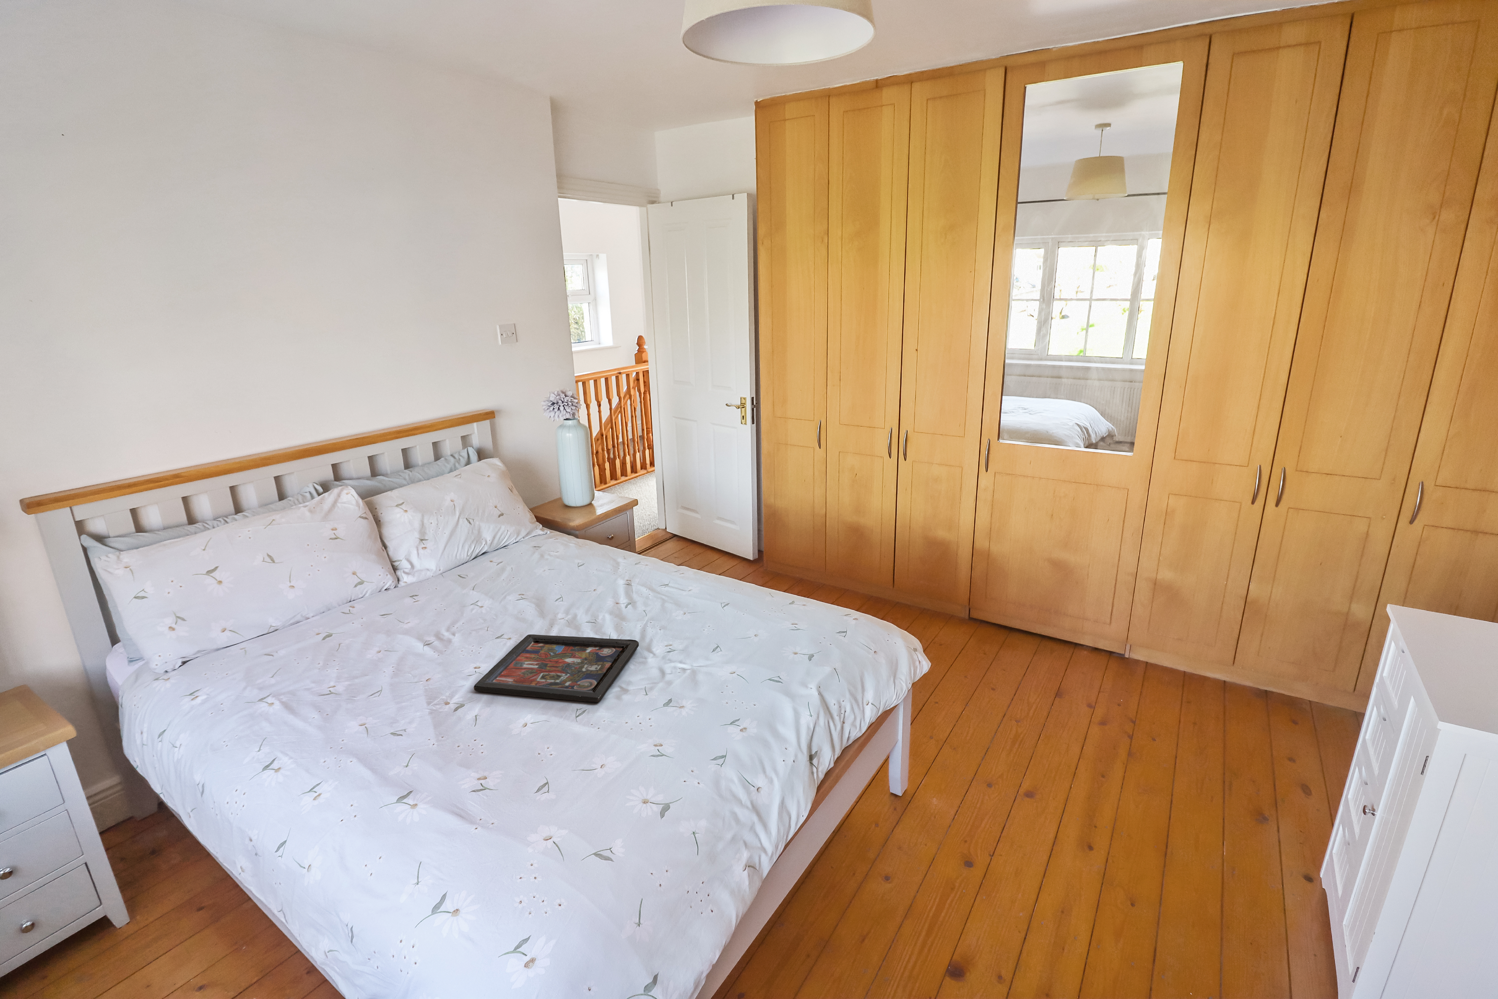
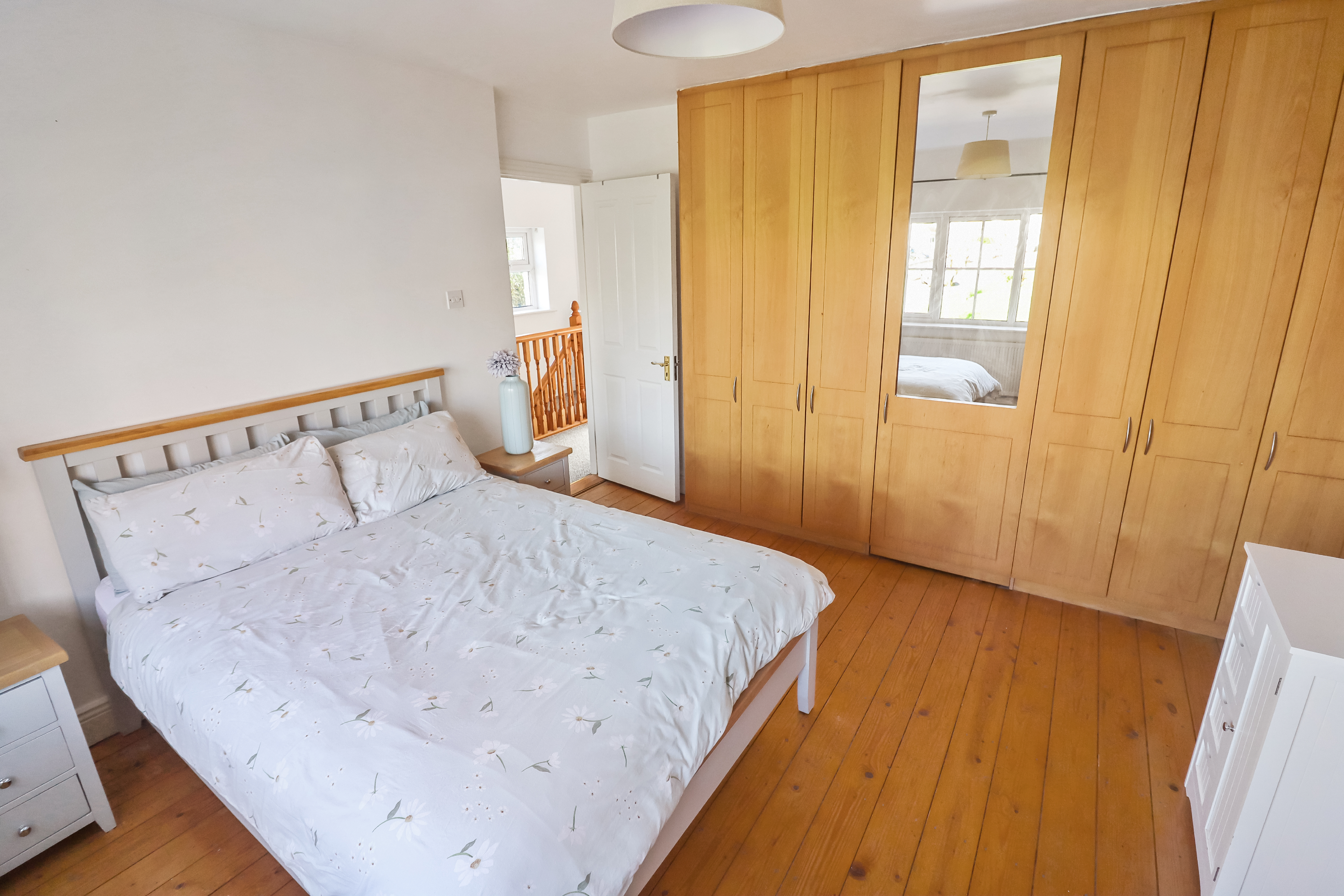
- decorative tray (561, 665)
